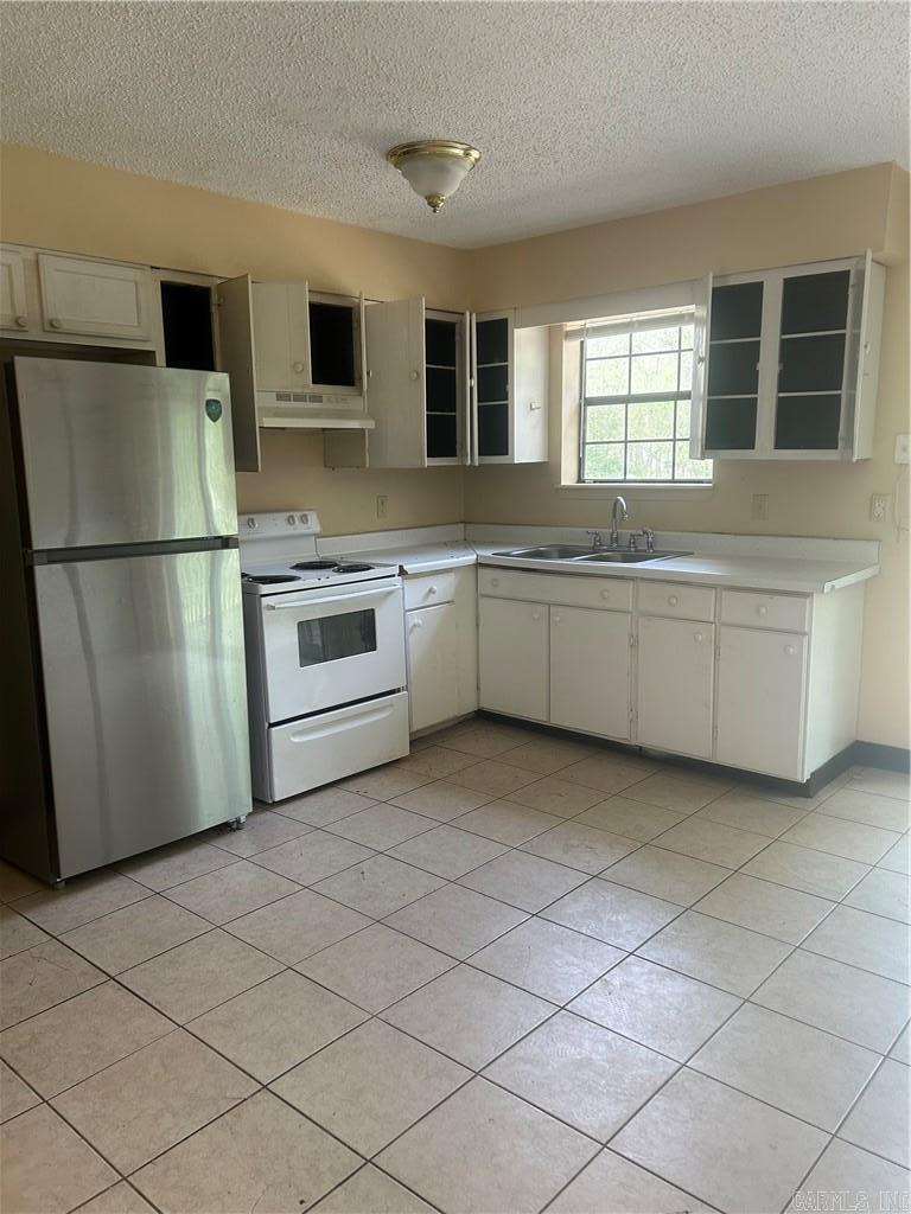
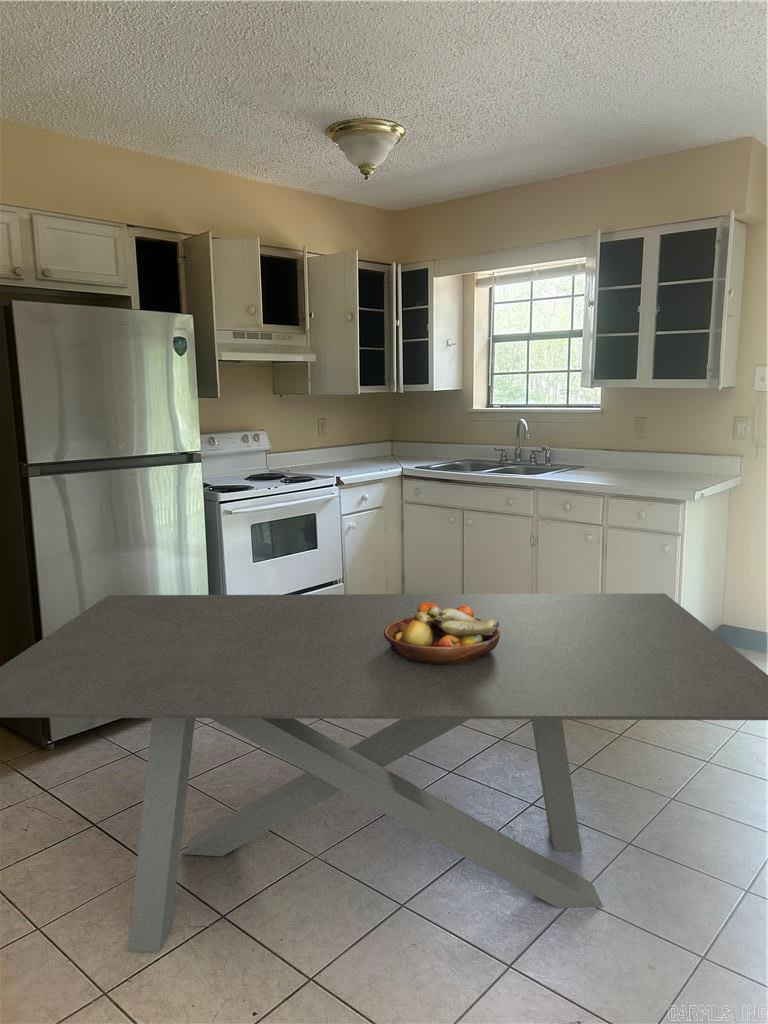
+ fruit bowl (443, 625)
+ dining table (377, 762)
